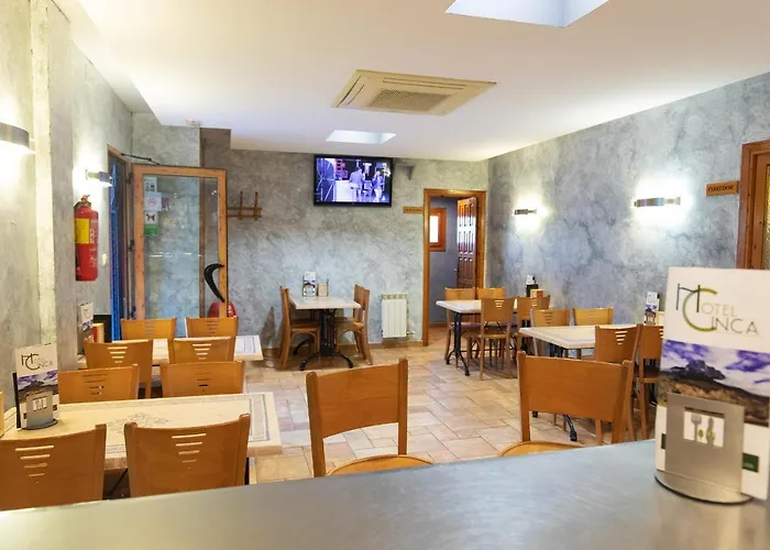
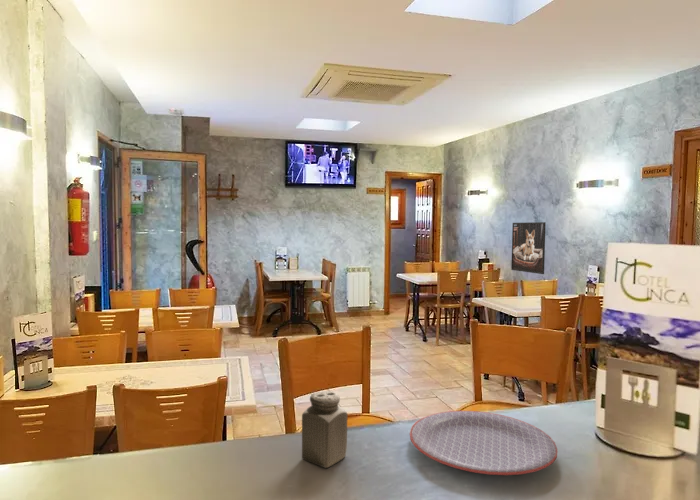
+ salt shaker (324, 425)
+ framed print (527, 247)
+ plate (480, 442)
